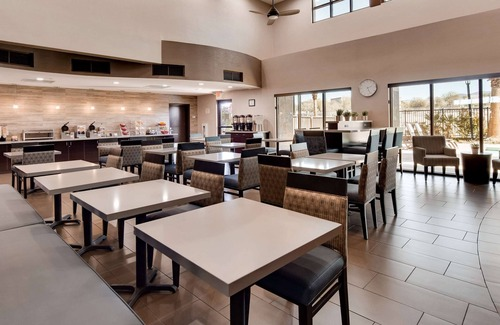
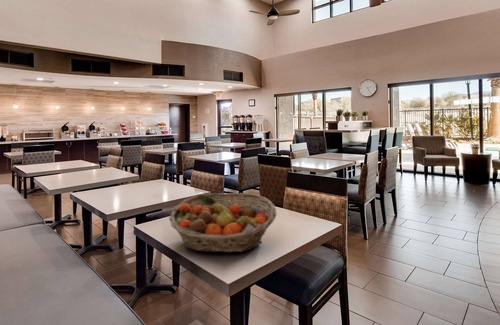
+ fruit basket (223, 220)
